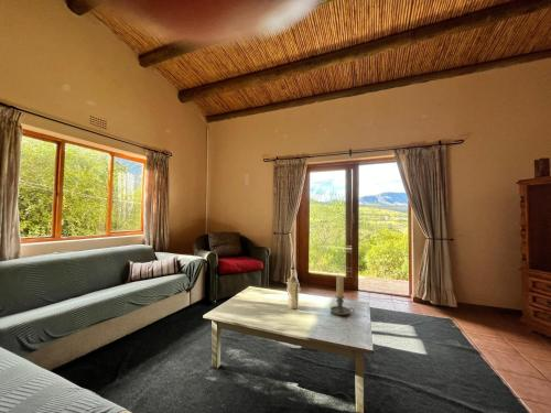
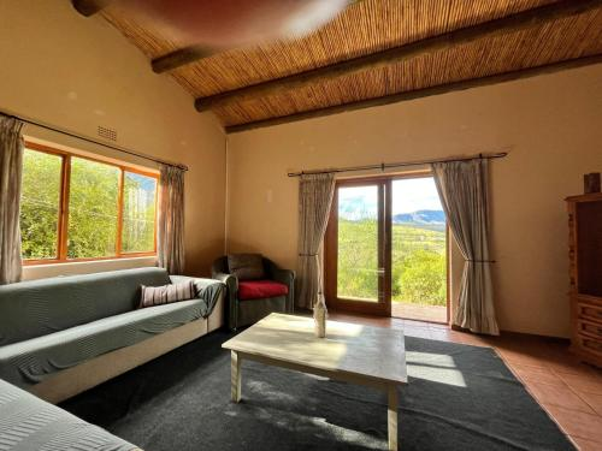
- candle holder (342, 294)
